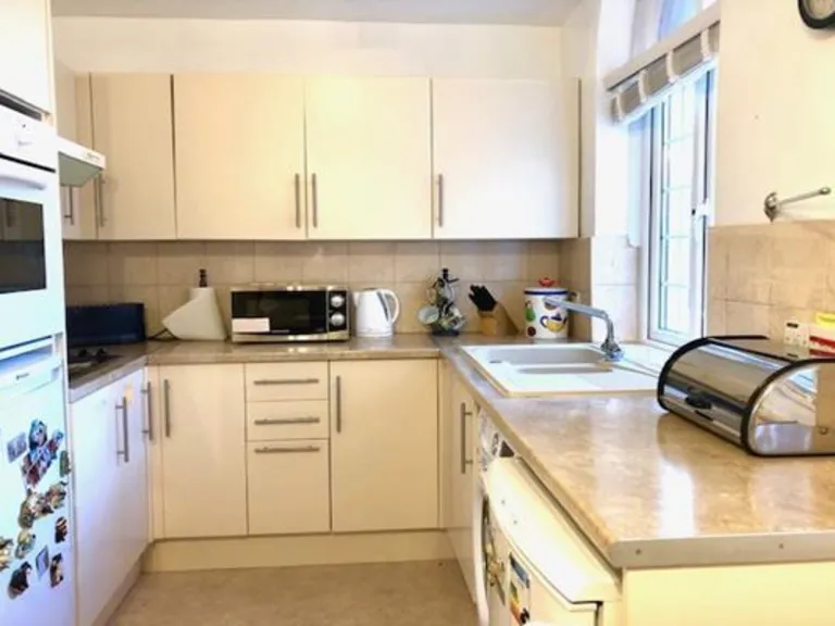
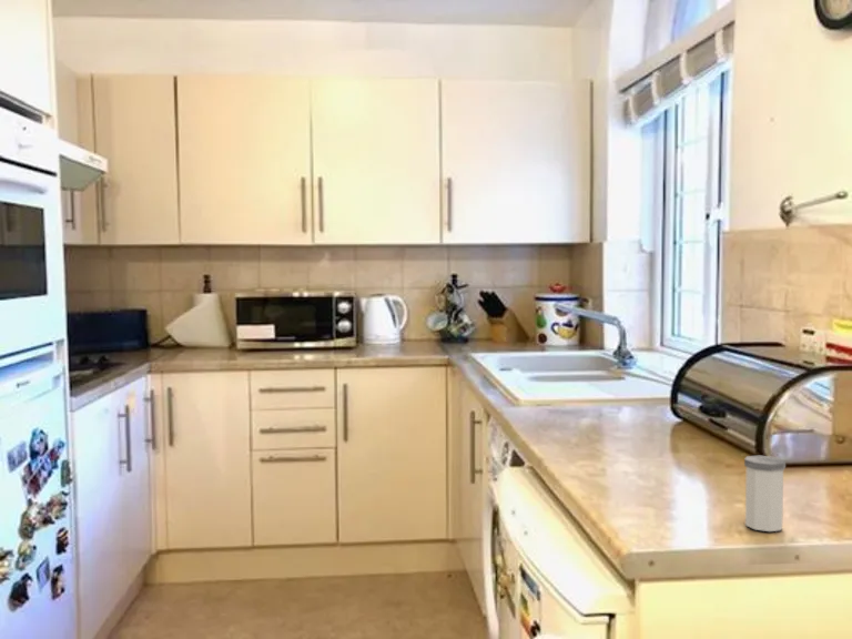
+ salt shaker (764, 493)
